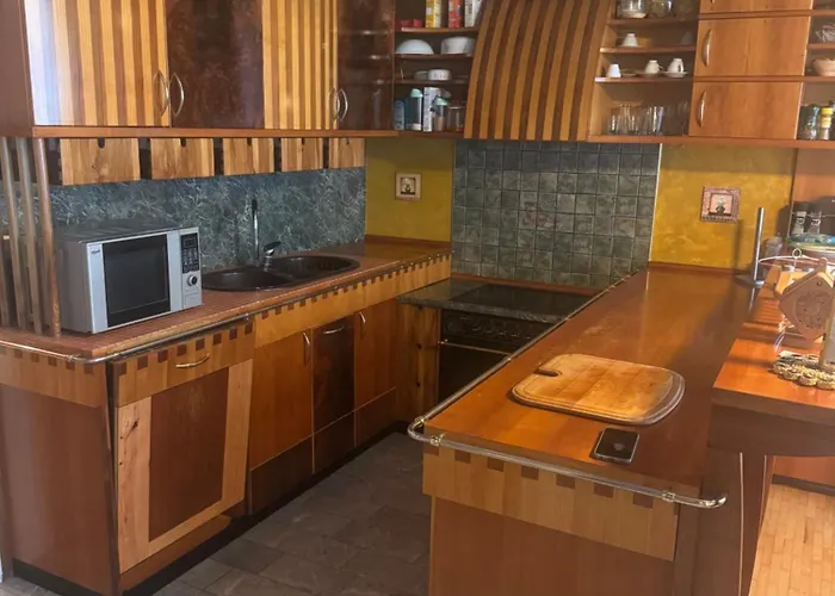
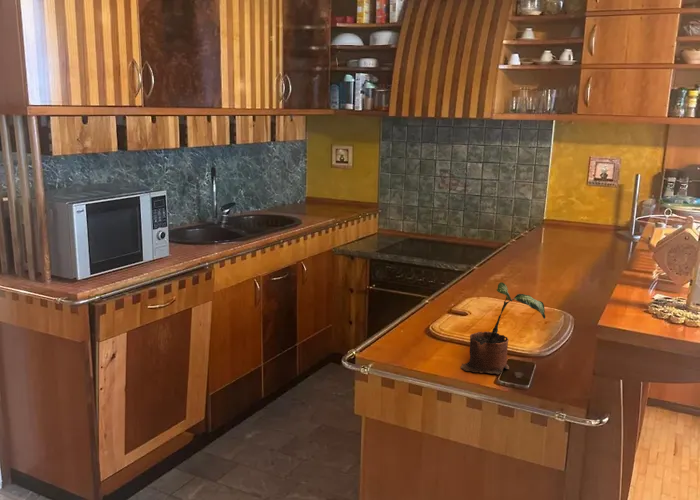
+ potted plant (498, 323)
